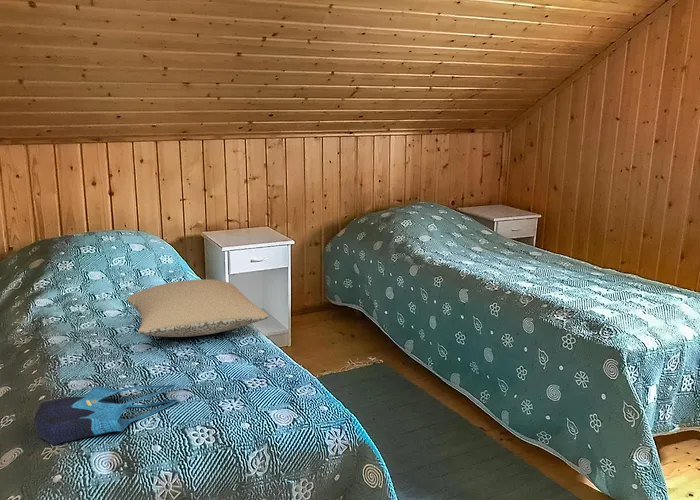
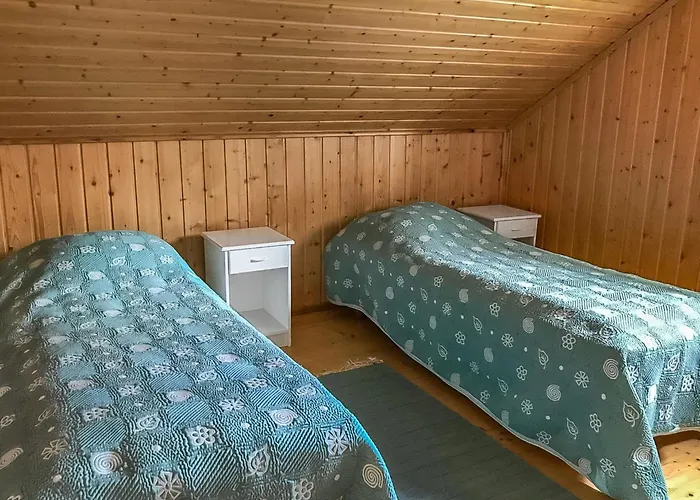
- tote bag (111, 408)
- pillow (194, 308)
